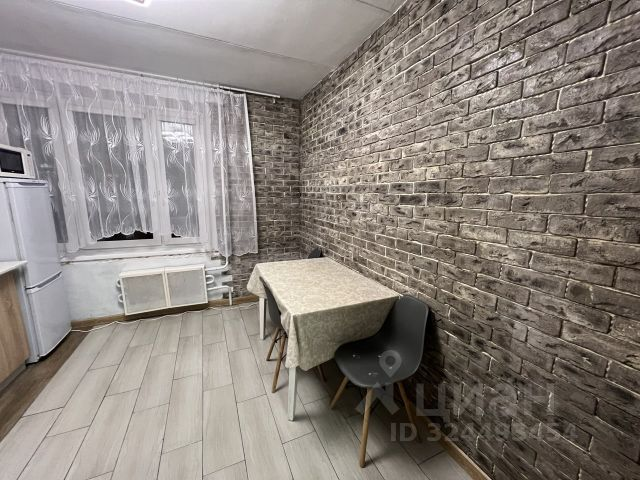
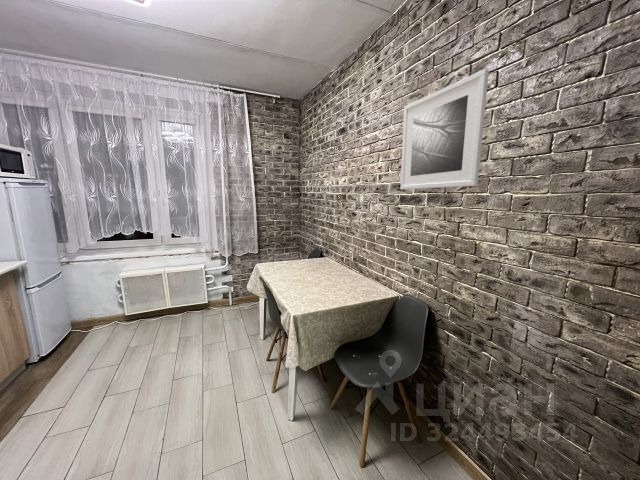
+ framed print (436, 140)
